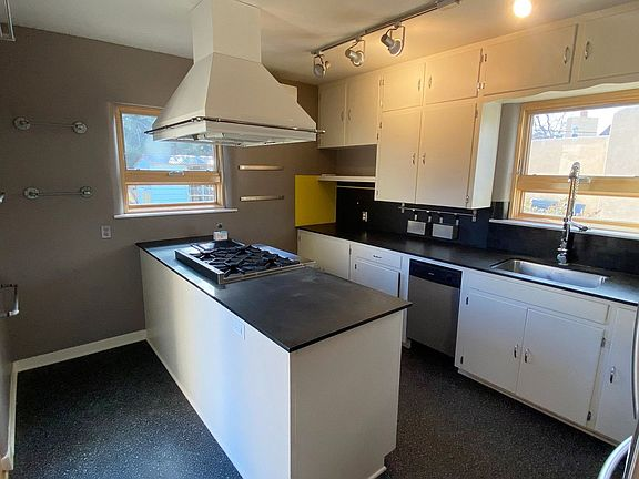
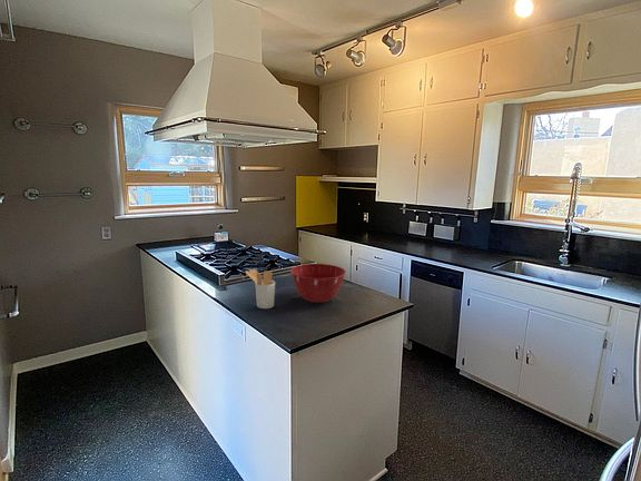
+ mixing bowl (317, 284)
+ utensil holder (260, 287)
